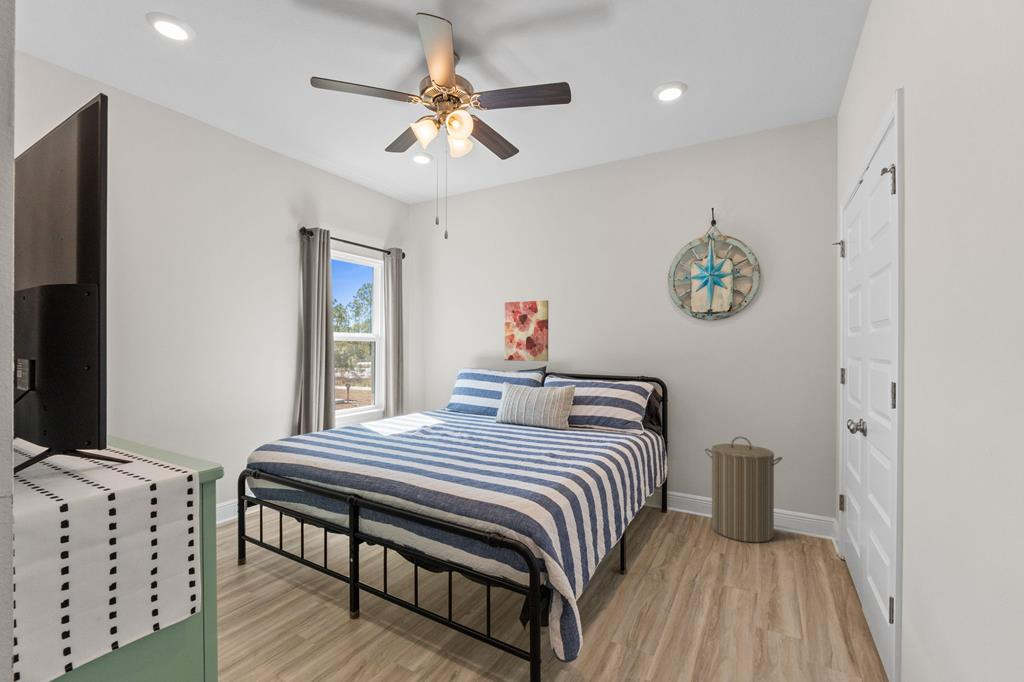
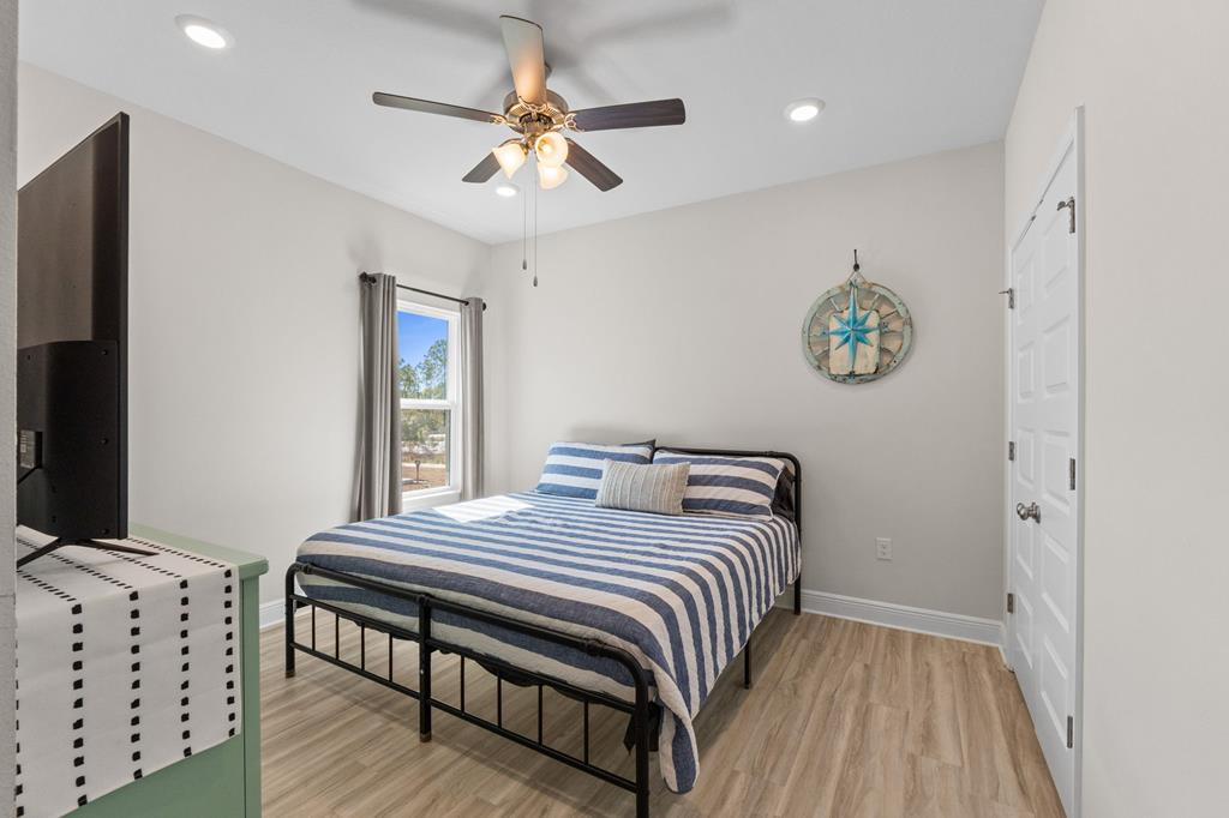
- wall art (526, 331)
- laundry hamper (742, 483)
